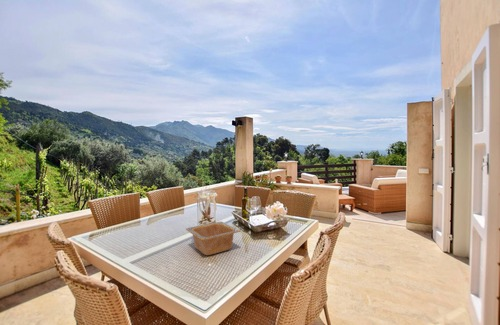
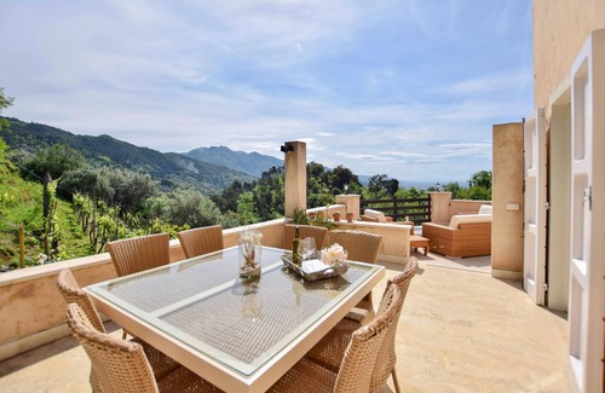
- serving bowl (212, 238)
